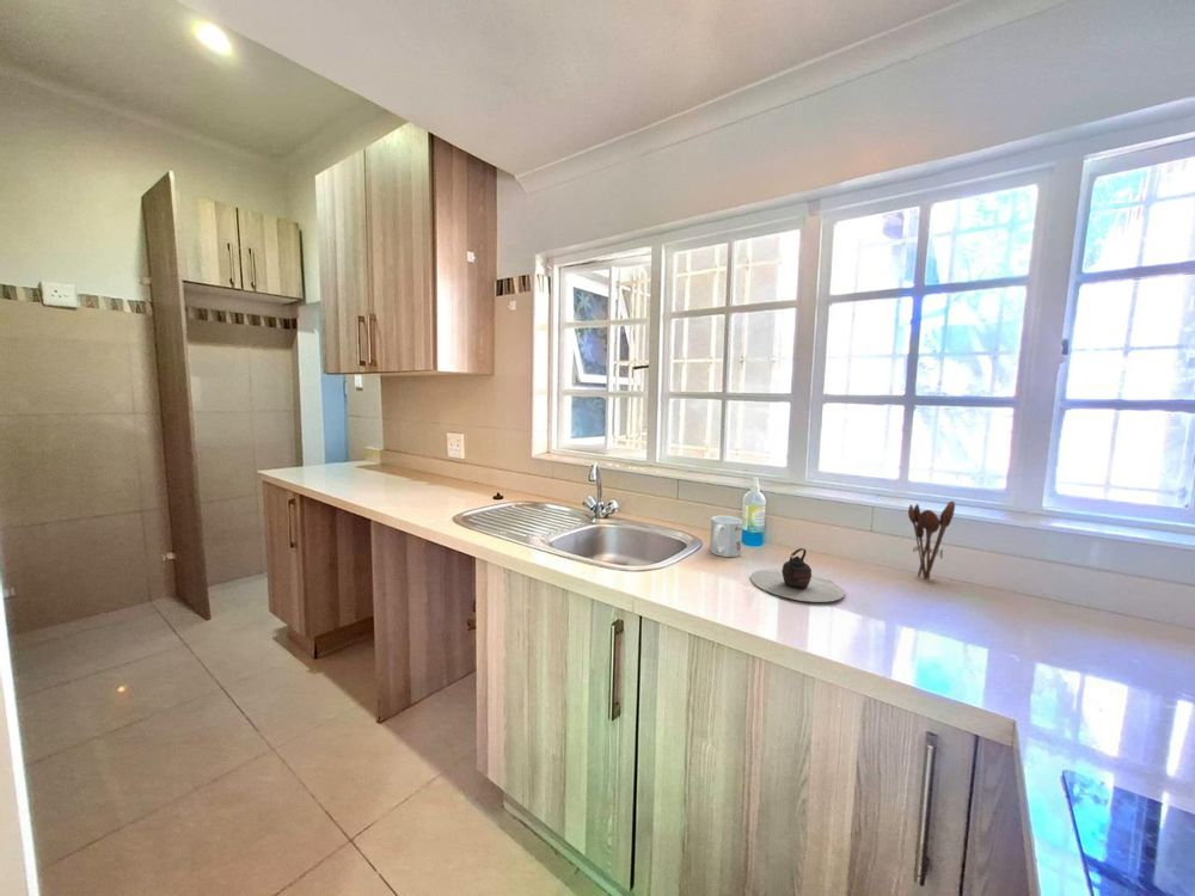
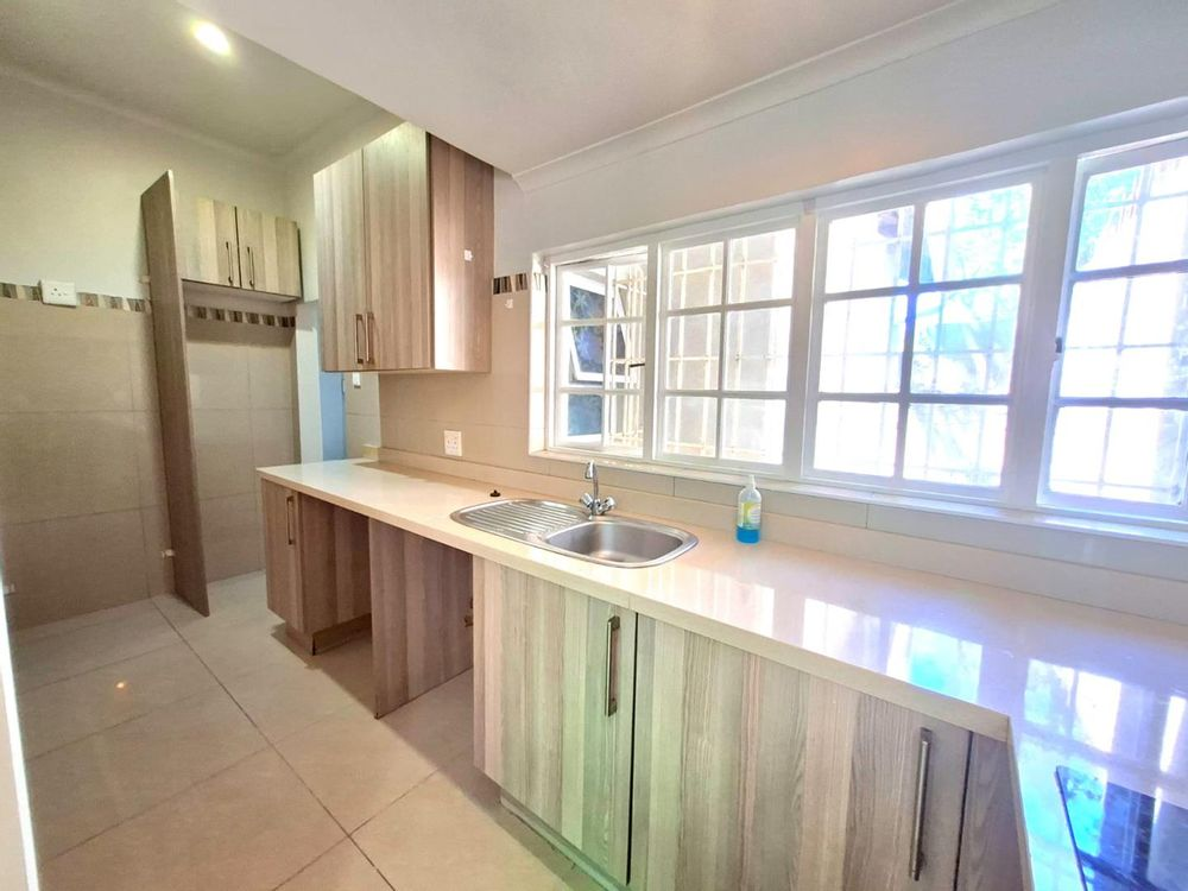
- mug (723, 536)
- teapot (796, 565)
- utensil holder (930, 539)
